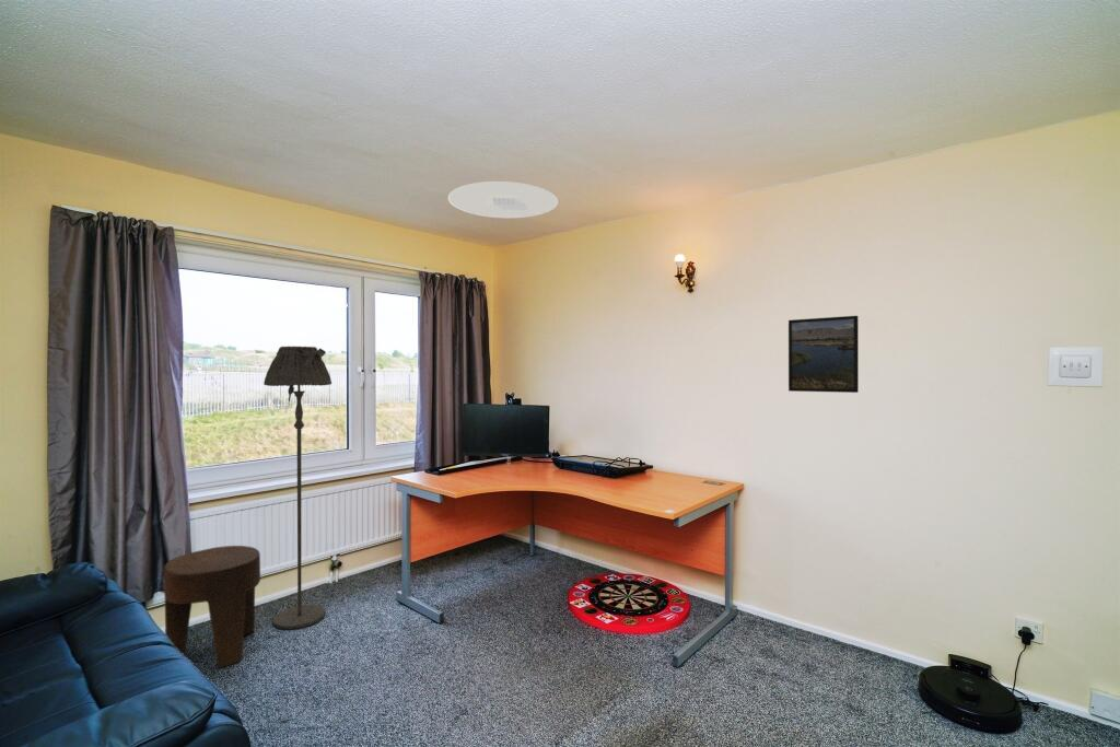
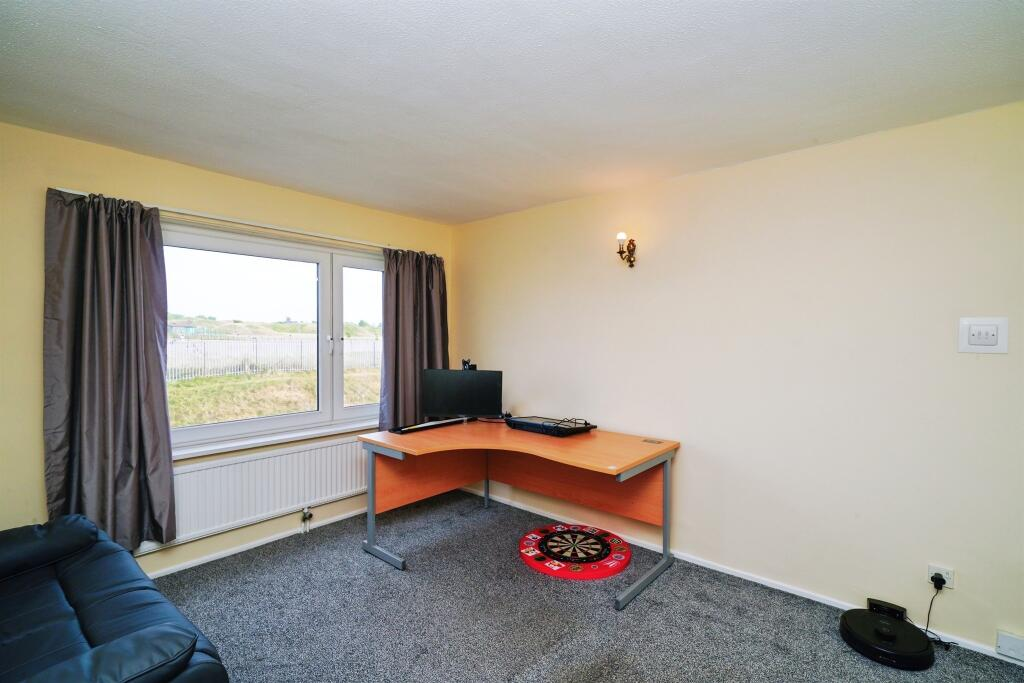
- floor lamp (299, 482)
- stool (213, 604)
- ceiling light (503, 196)
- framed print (821, 354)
